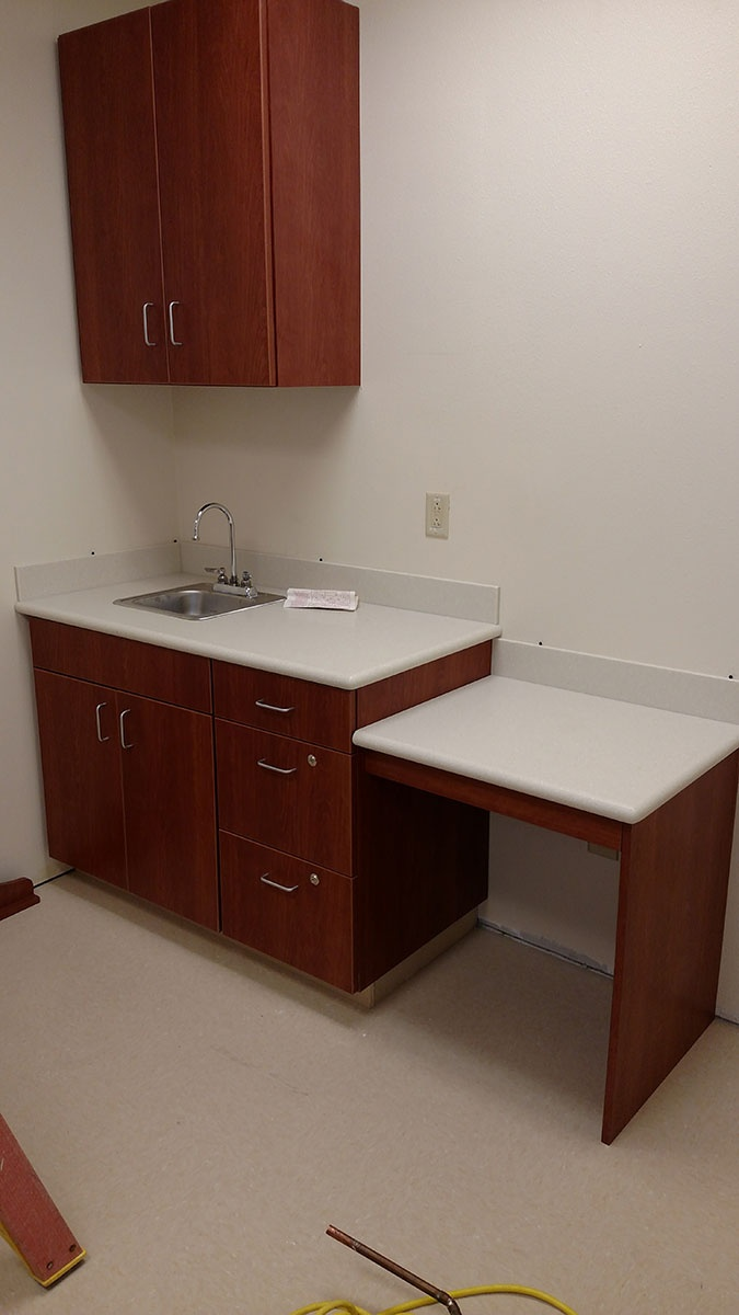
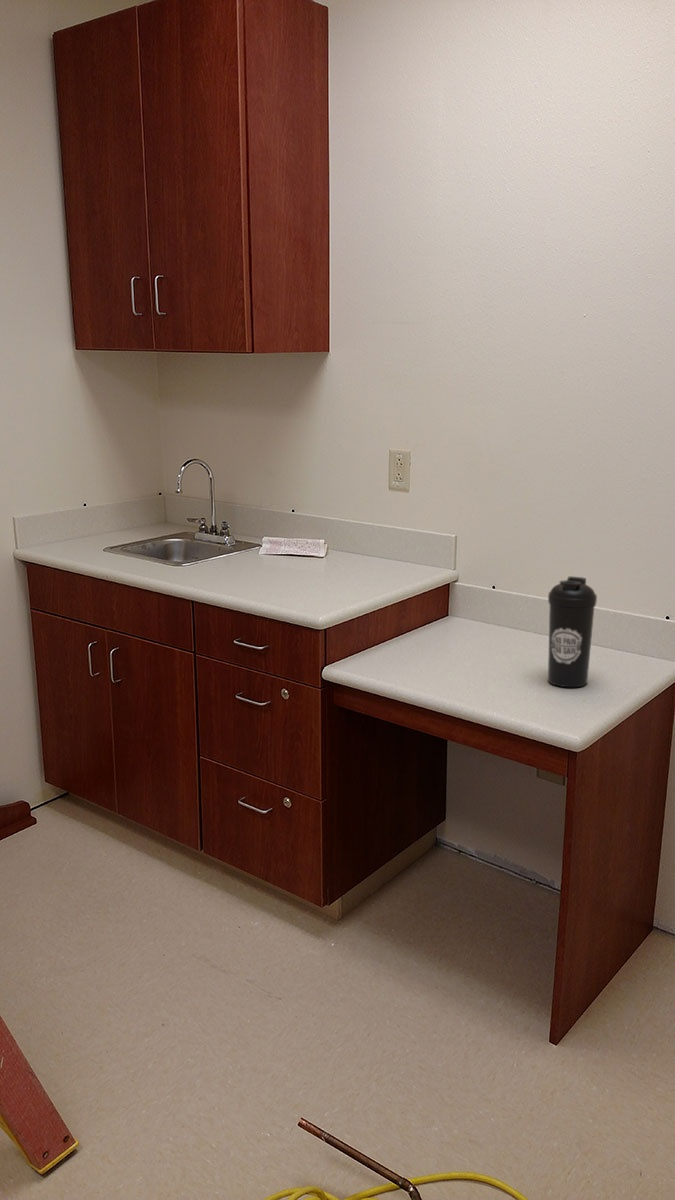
+ water bottle (570, 631)
